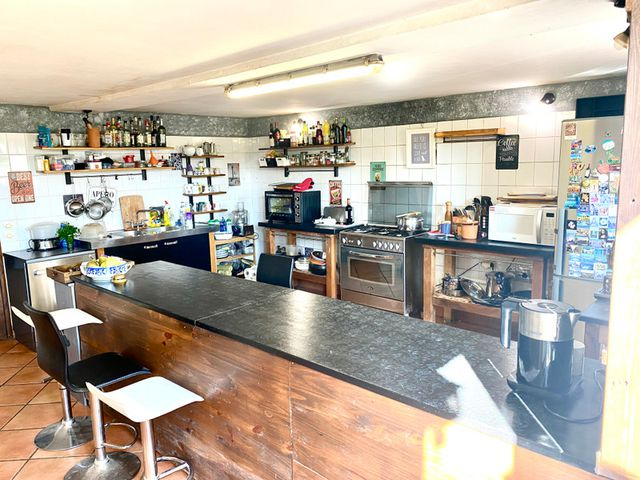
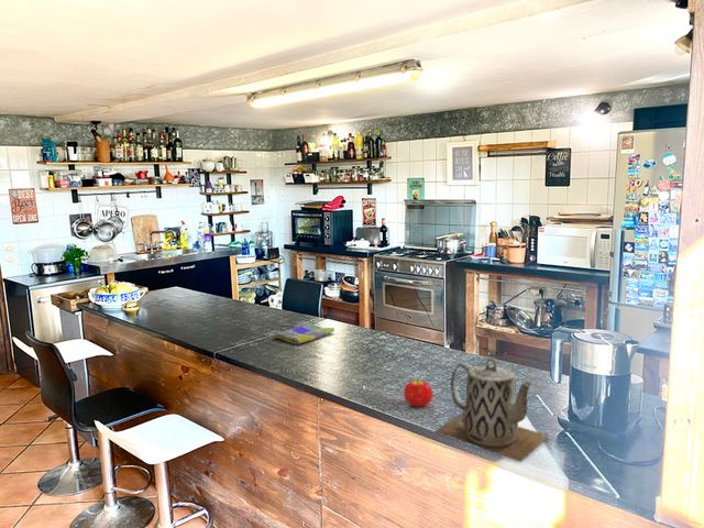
+ teapot (491, 396)
+ dish towel (304, 332)
+ fruit (418, 392)
